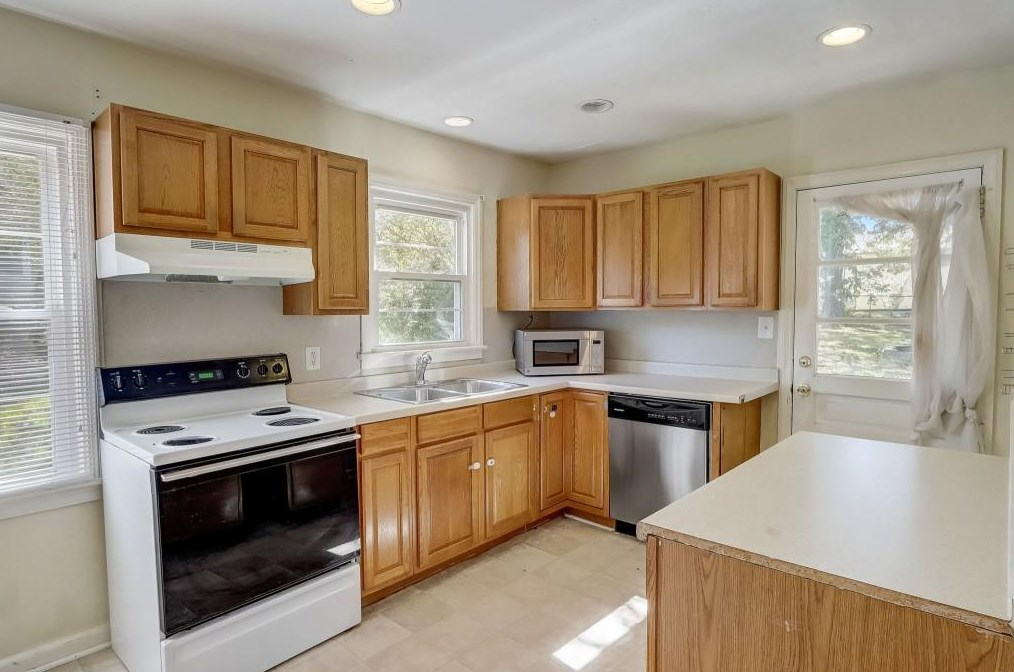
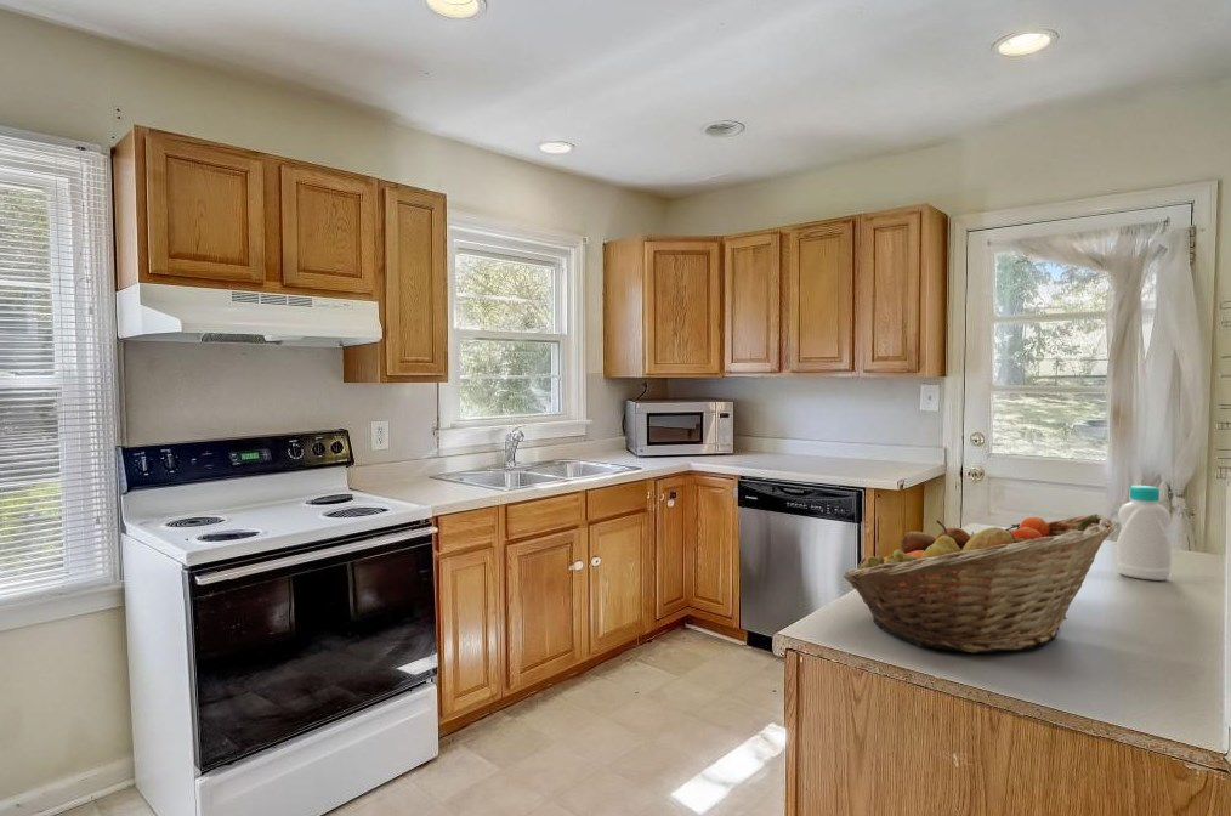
+ fruit basket (975, 568)
+ bottle (1144, 531)
